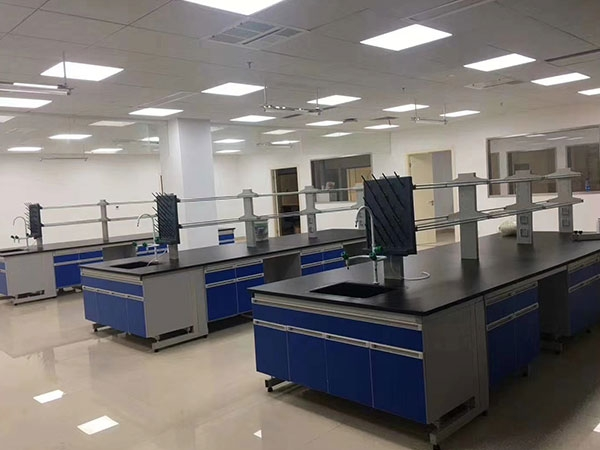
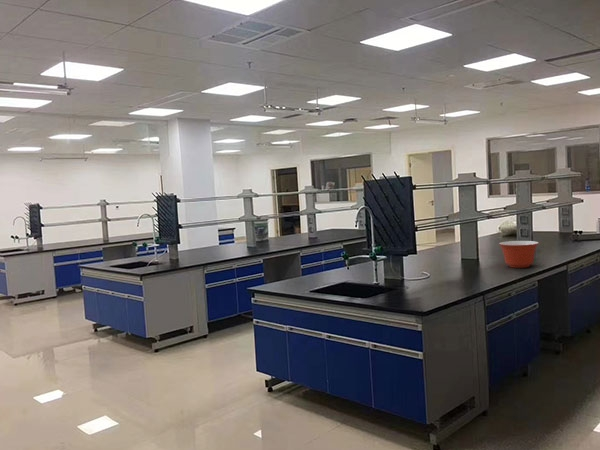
+ mixing bowl (519, 254)
